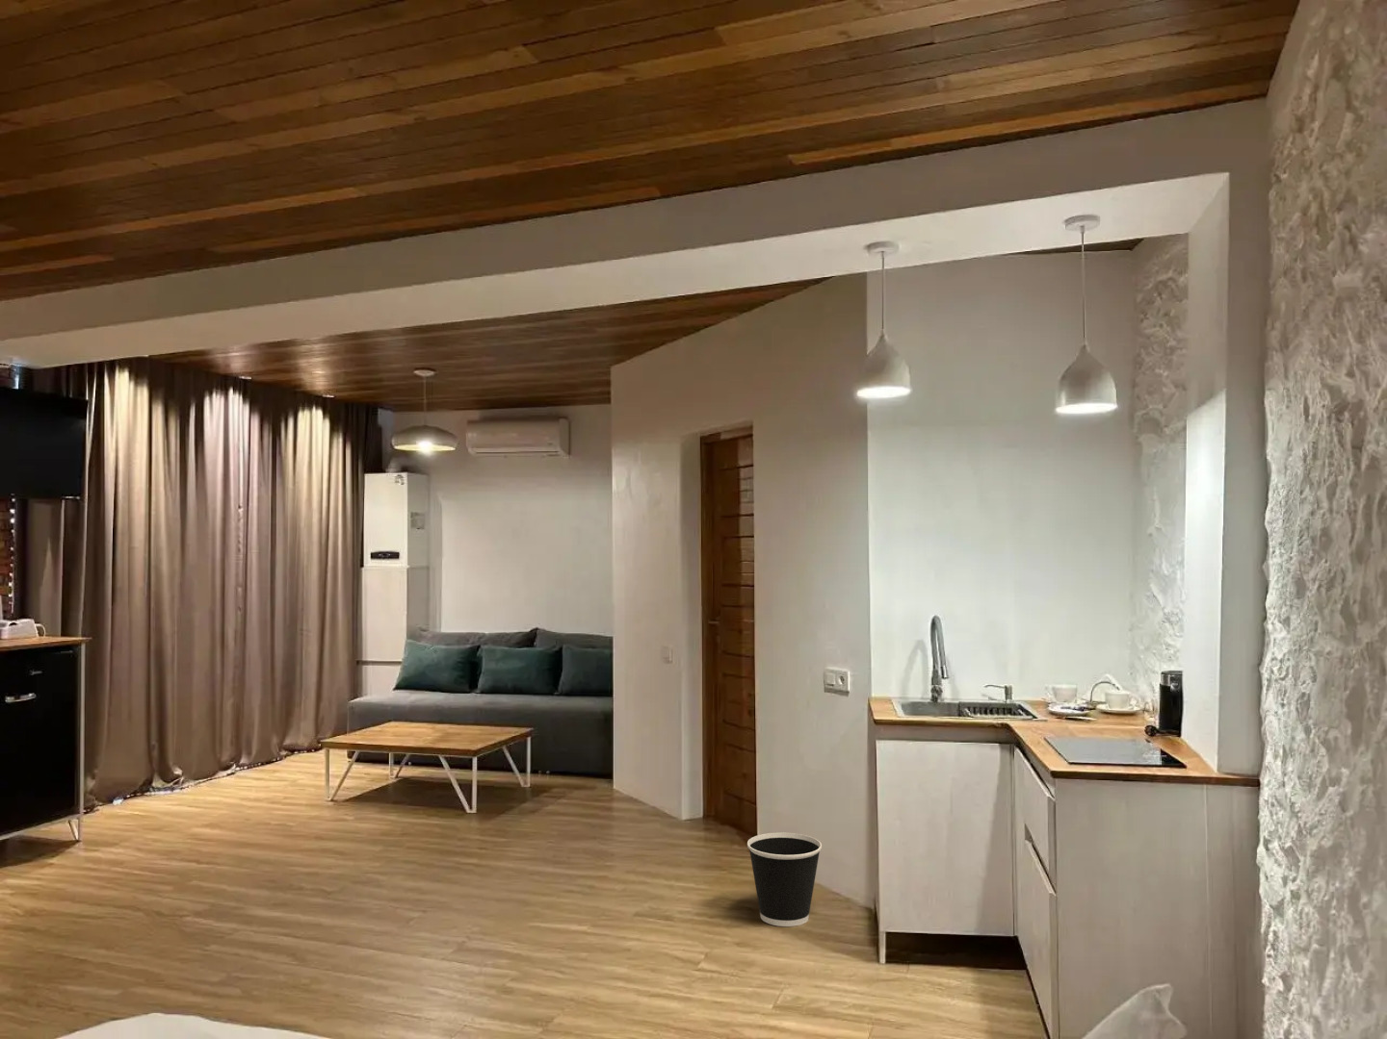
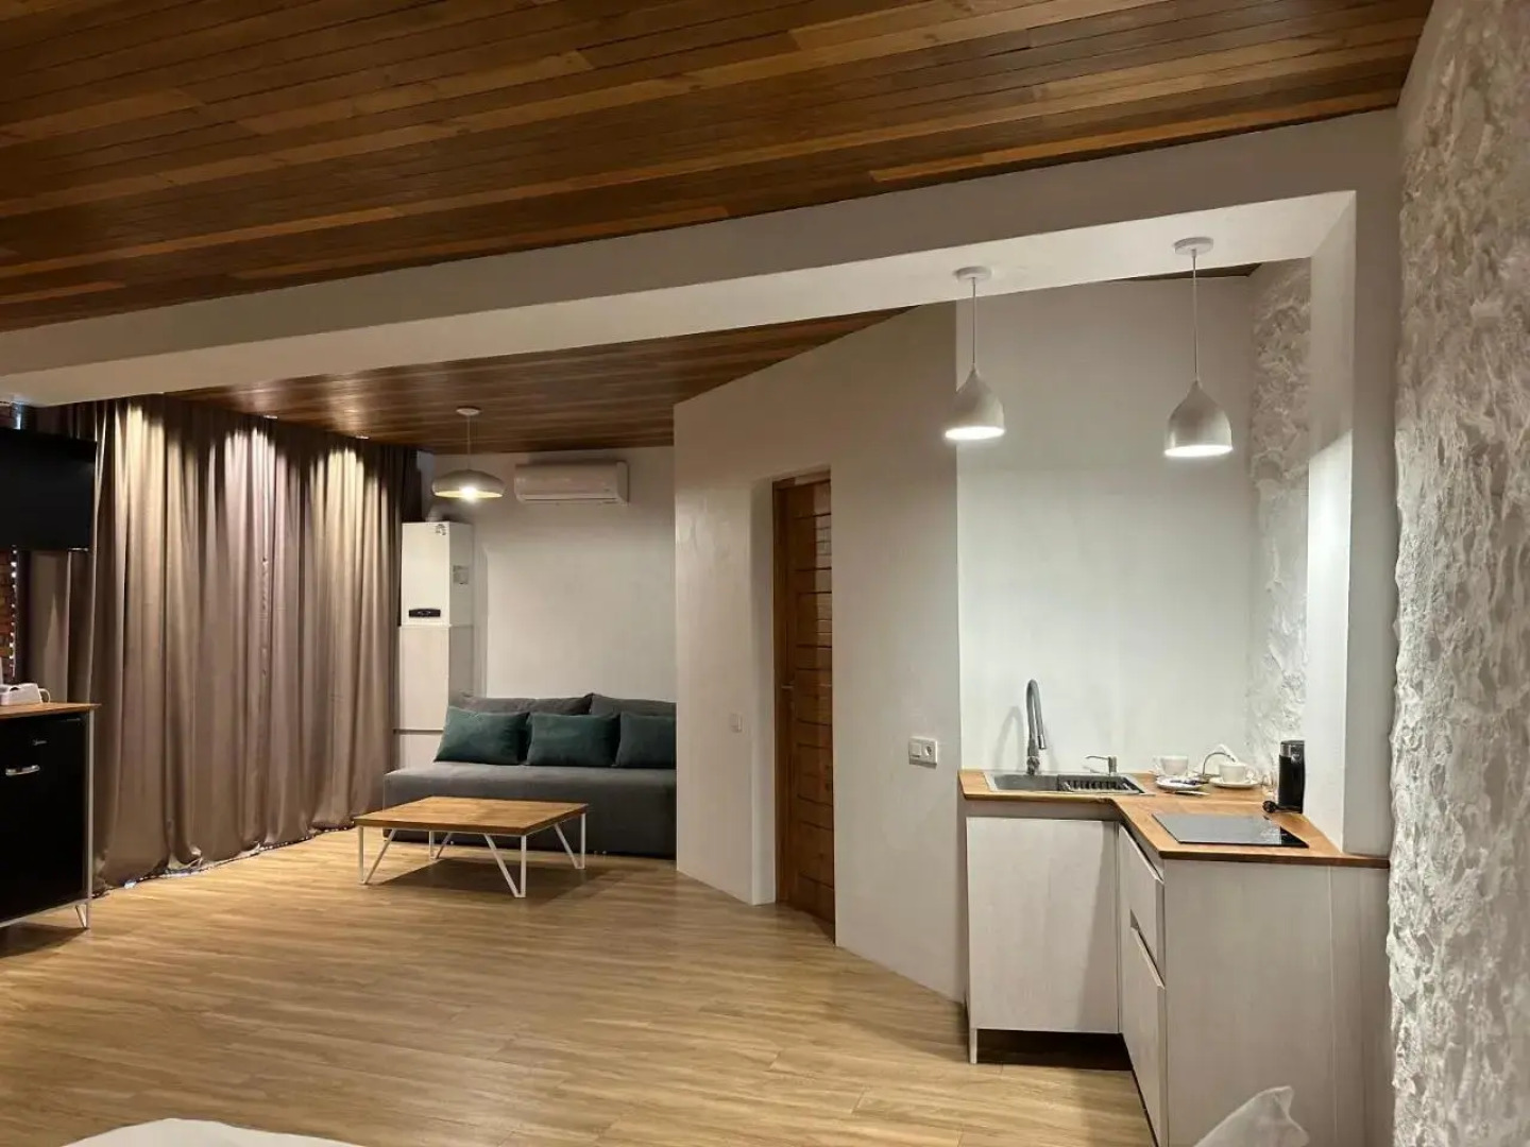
- wastebasket (784, 881)
